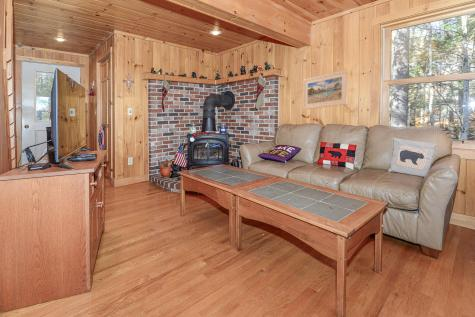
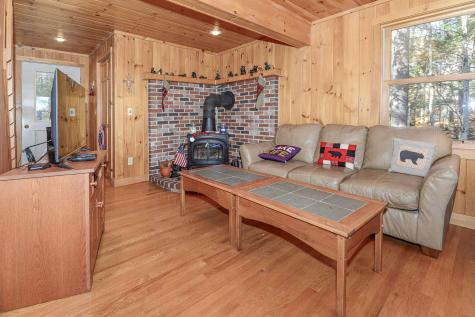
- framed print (323, 91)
